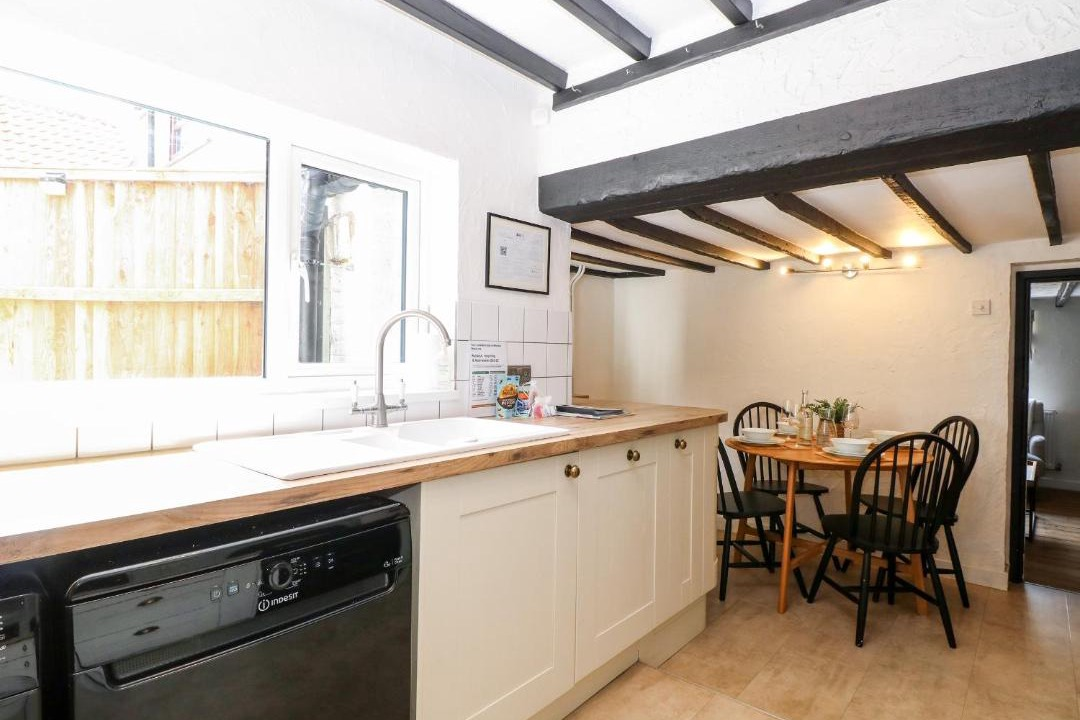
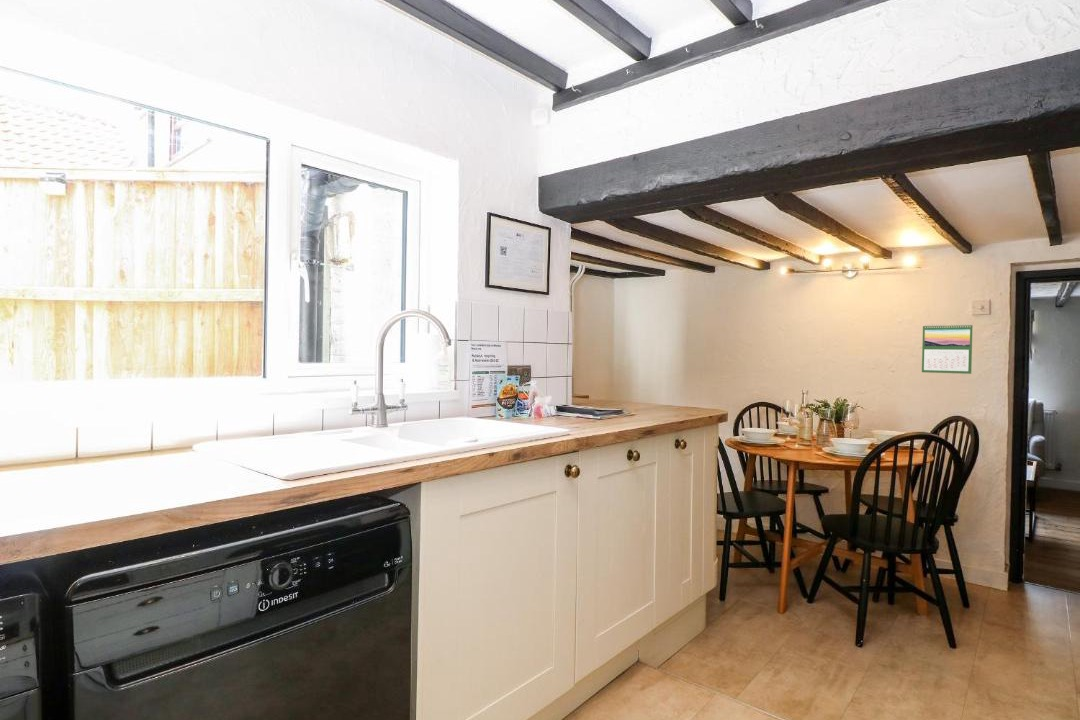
+ calendar (946, 348)
